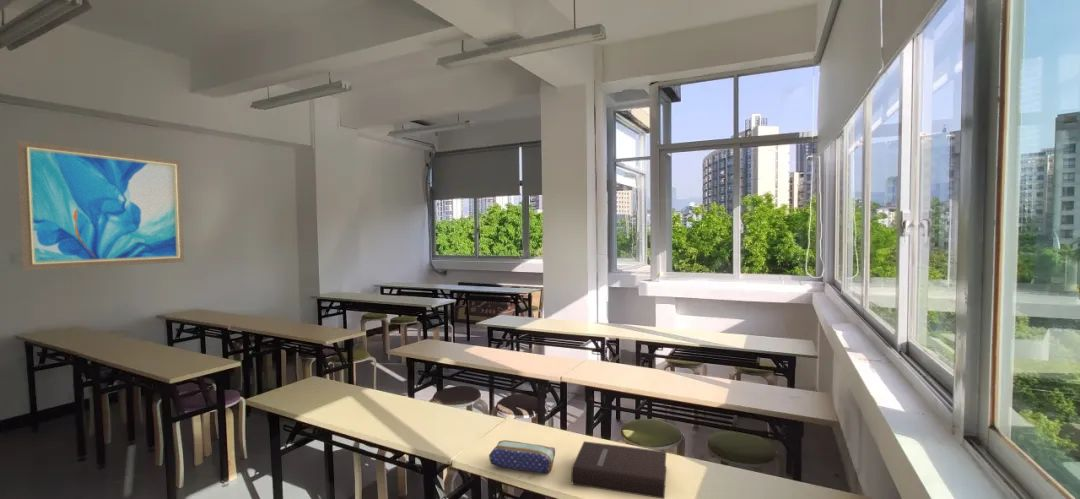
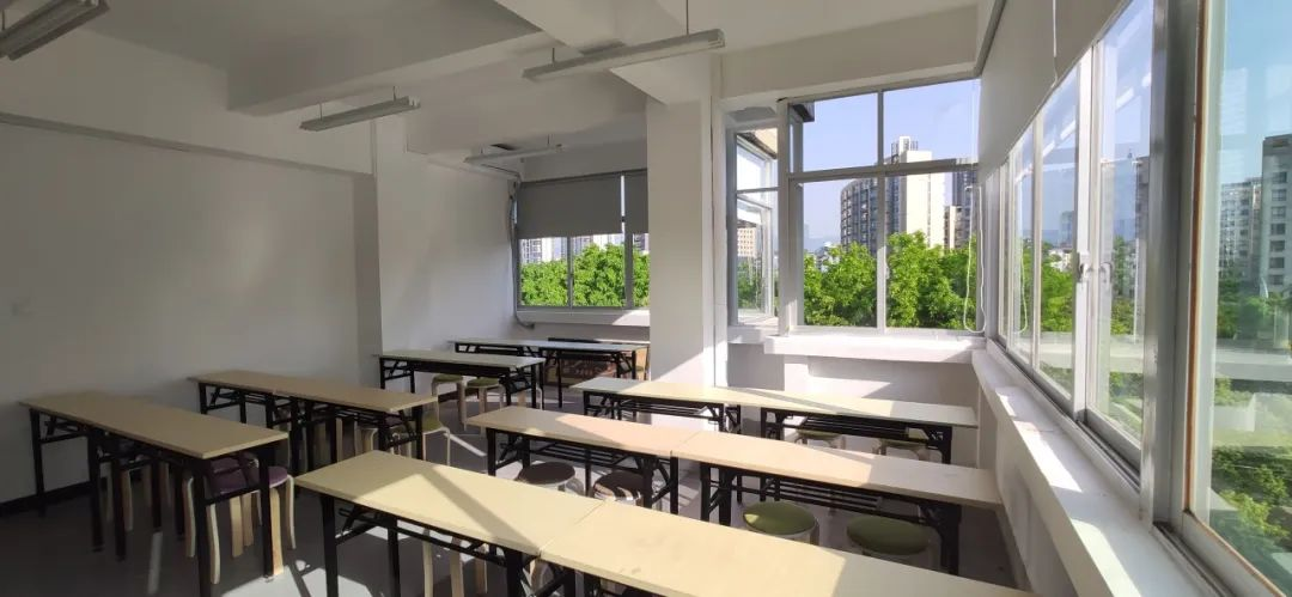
- wall art (111, 208)
- pencil case (522, 455)
- book (620, 468)
